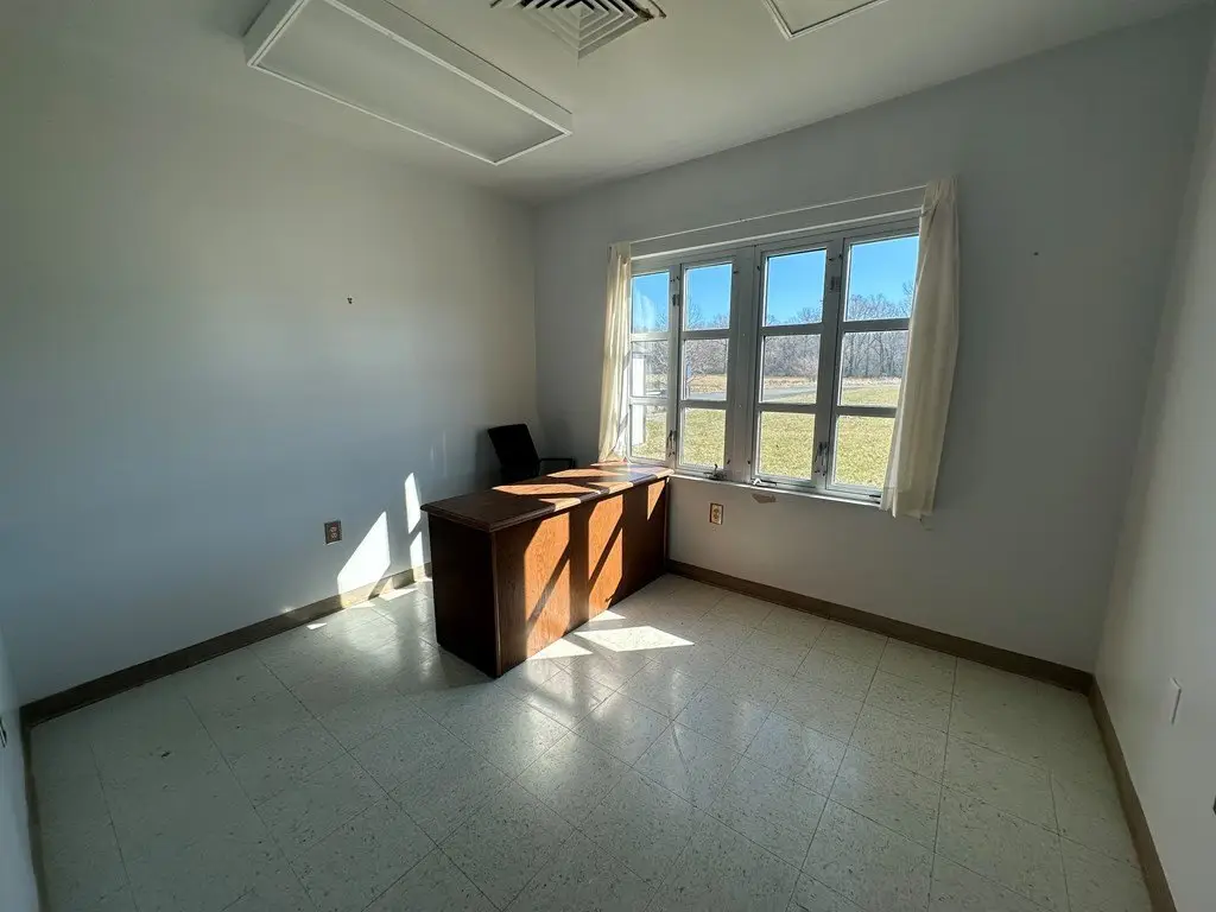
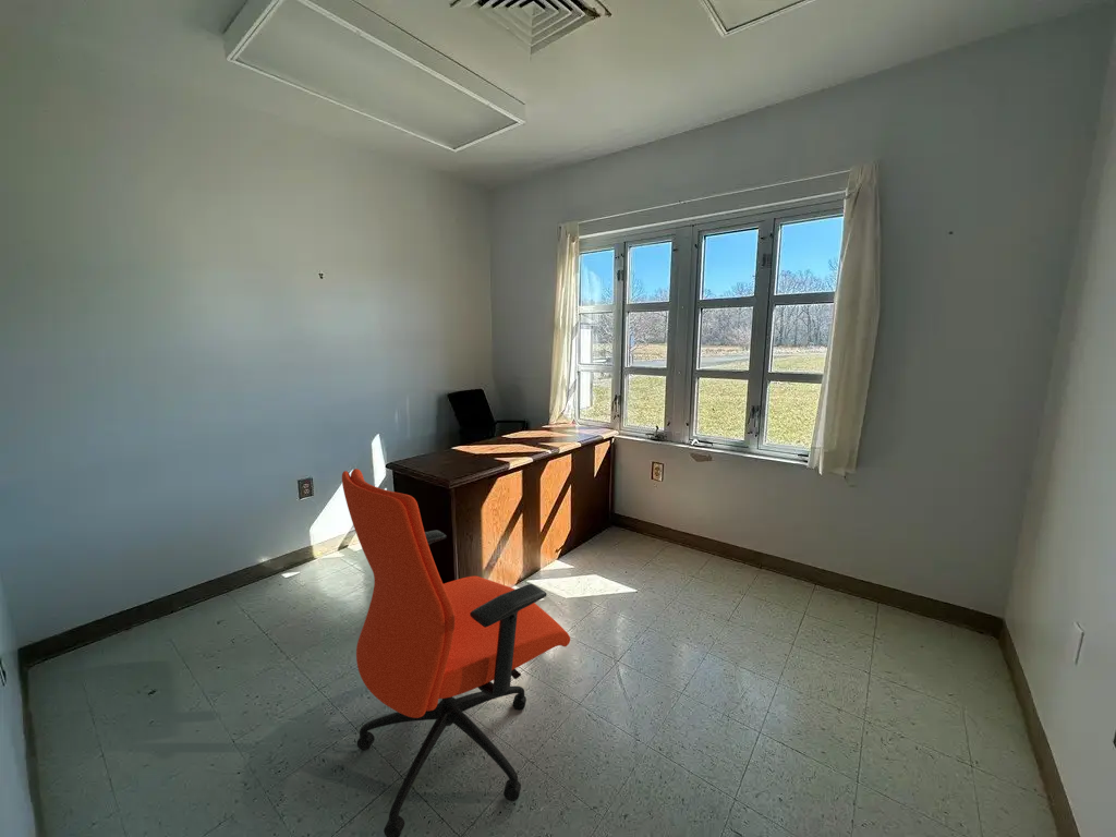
+ office chair (453, 610)
